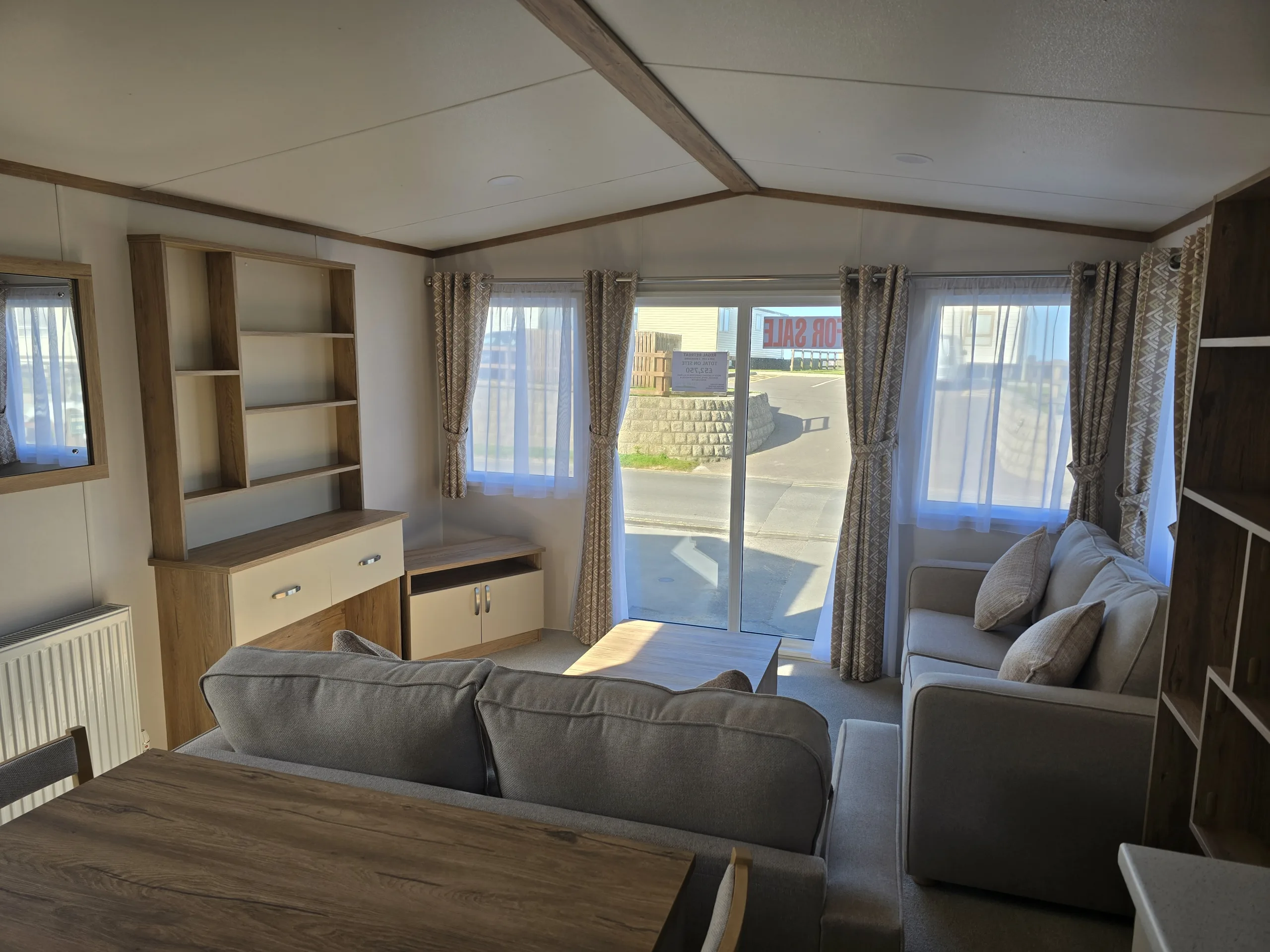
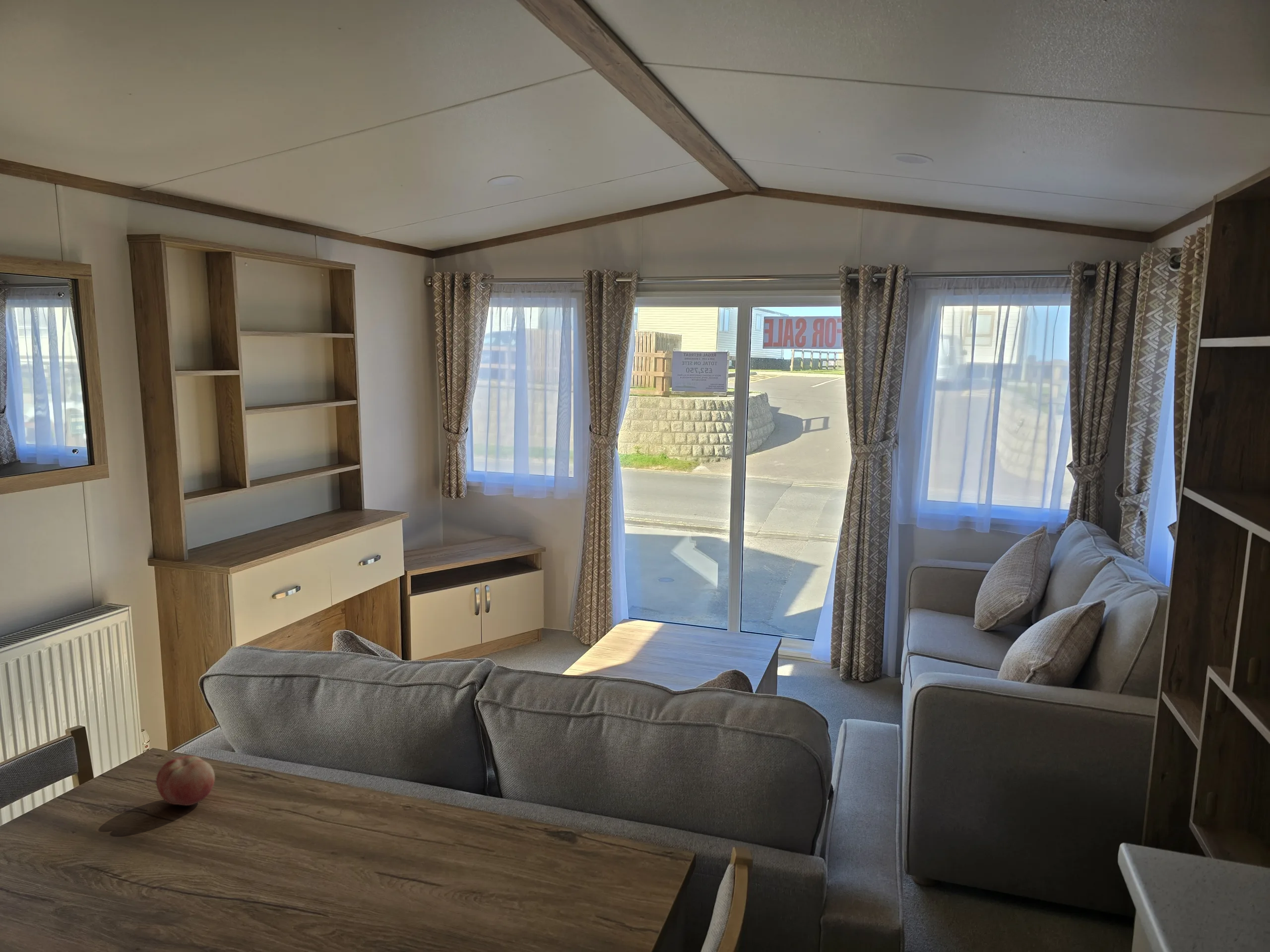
+ fruit (186, 781)
